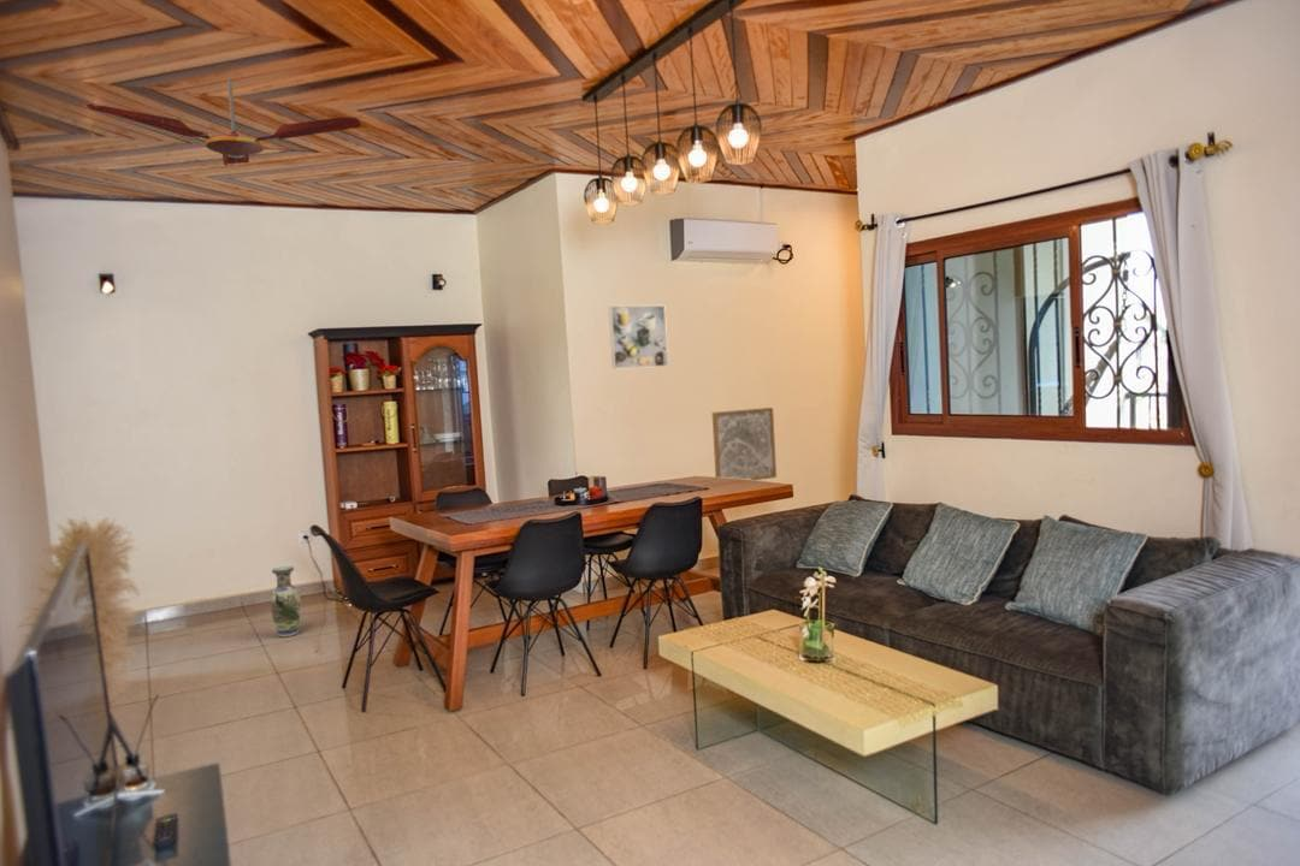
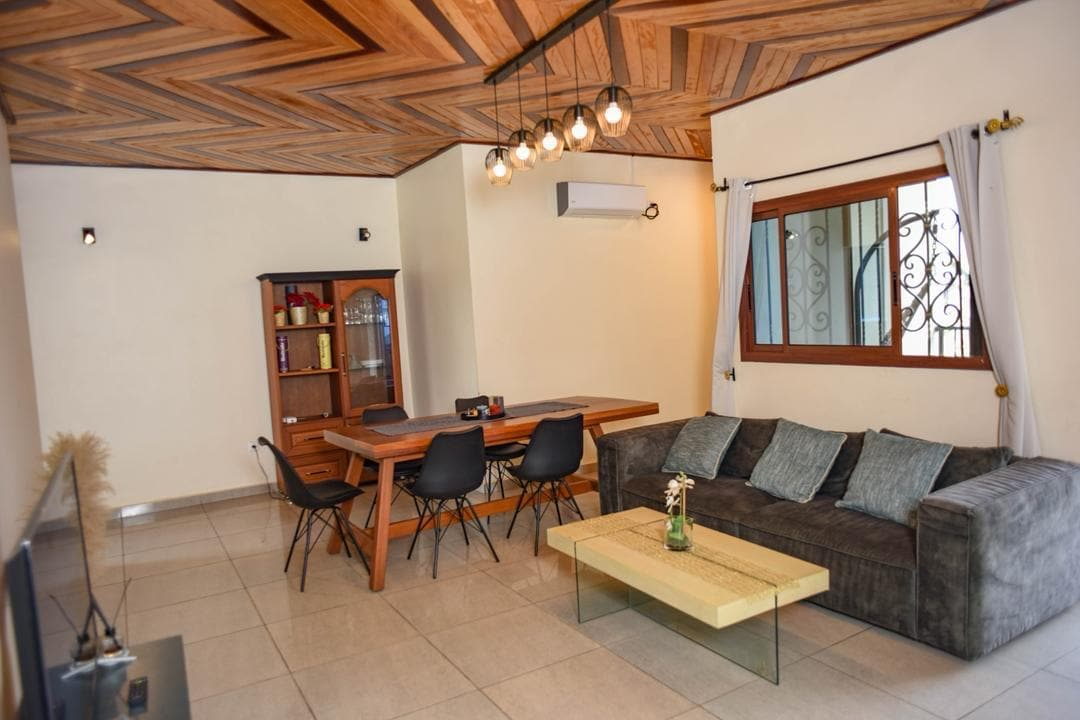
- wall art (744, 445)
- vase (285, 600)
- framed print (638, 336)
- ceiling fan (231, 126)
